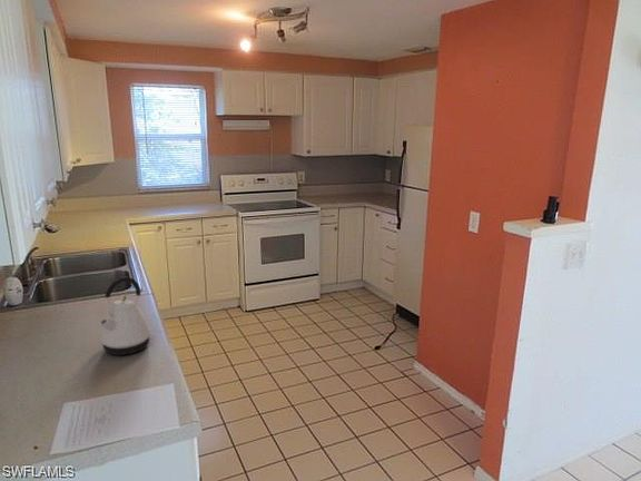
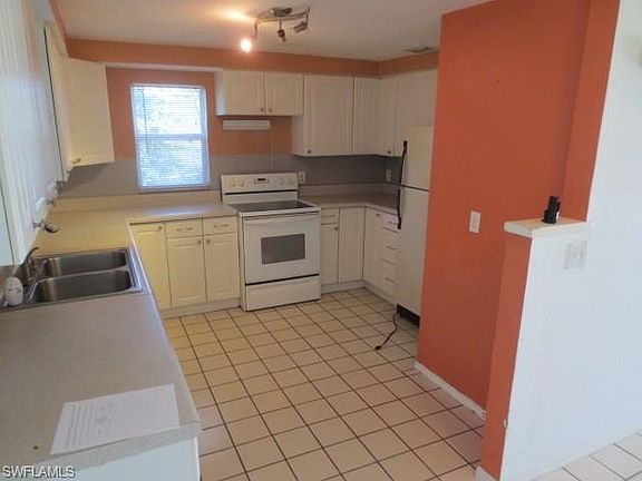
- kettle (122, 313)
